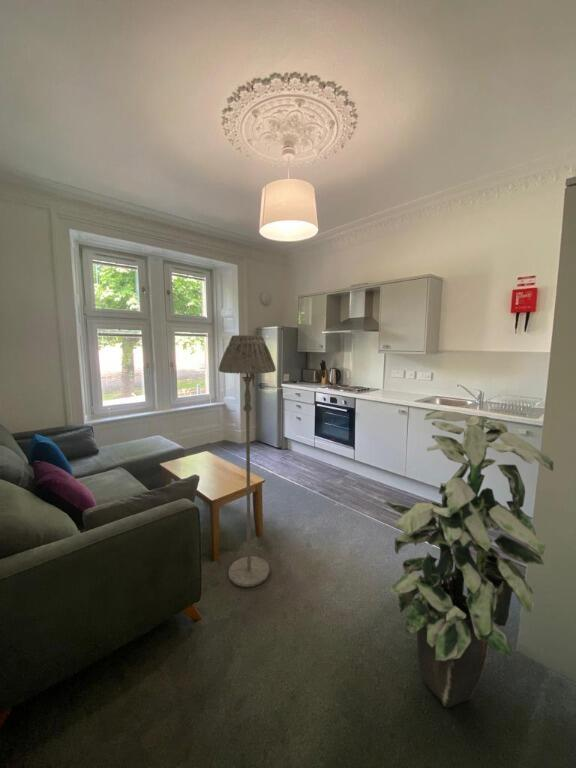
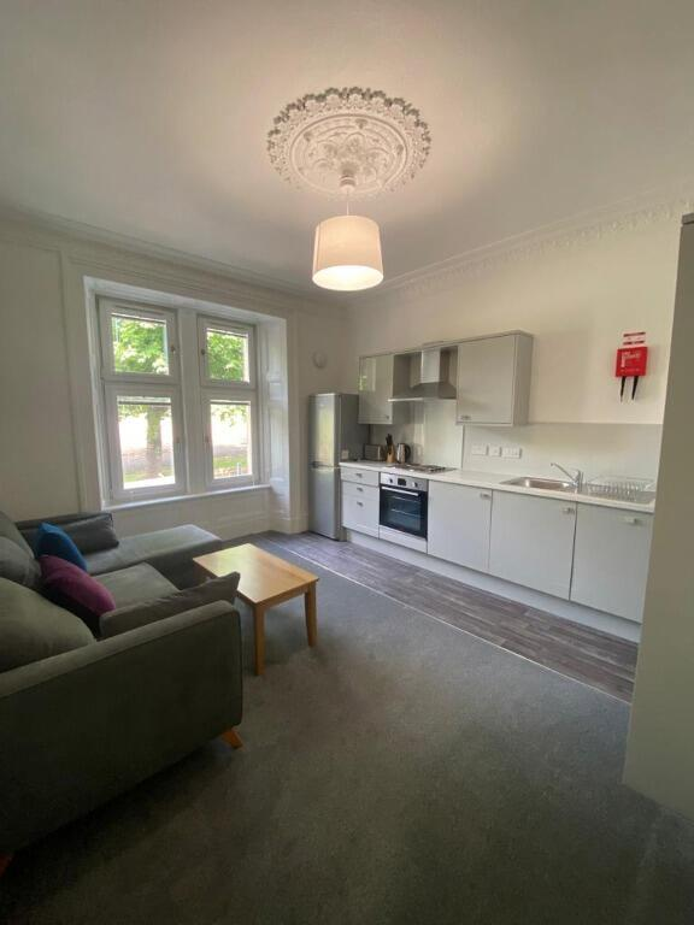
- indoor plant (455, 549)
- floor lamp (248, 458)
